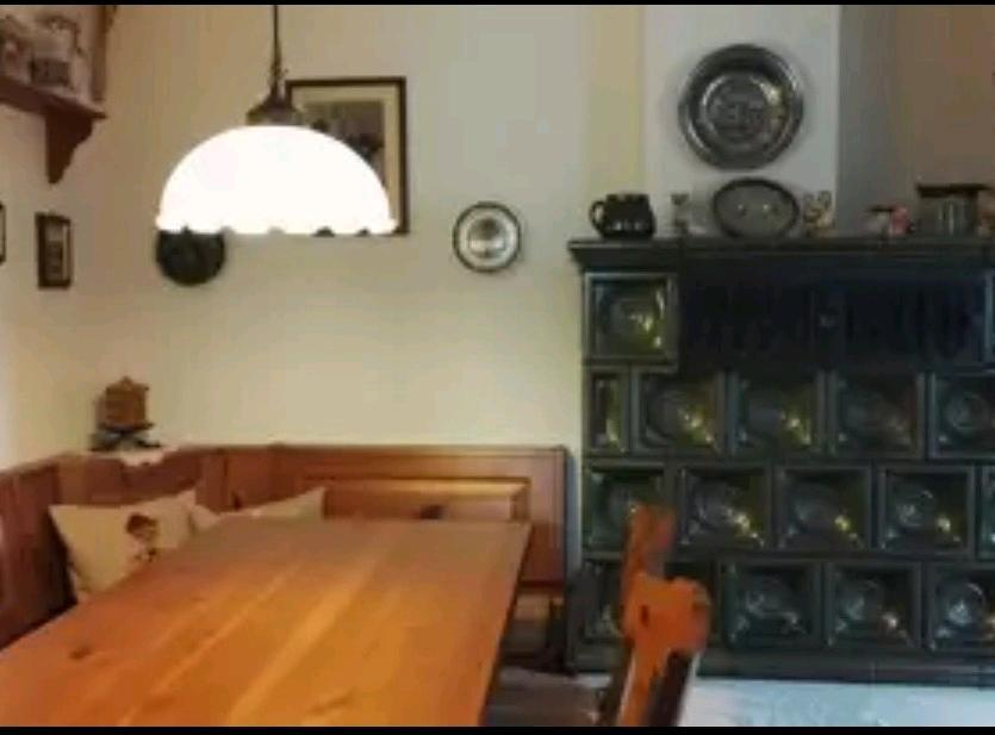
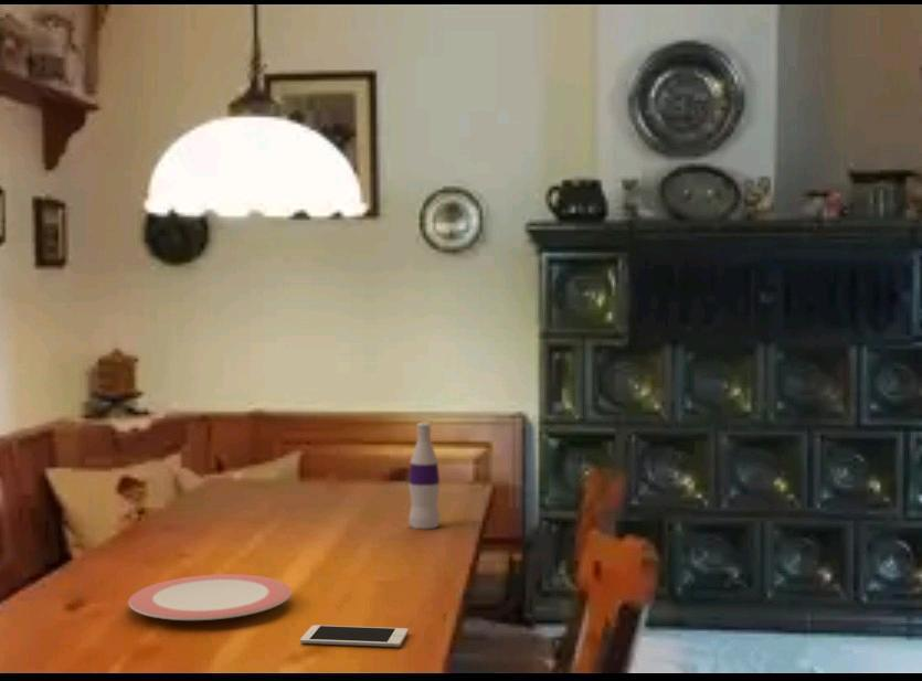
+ bottle (424, 475)
+ cell phone (354, 636)
+ plate (211, 599)
